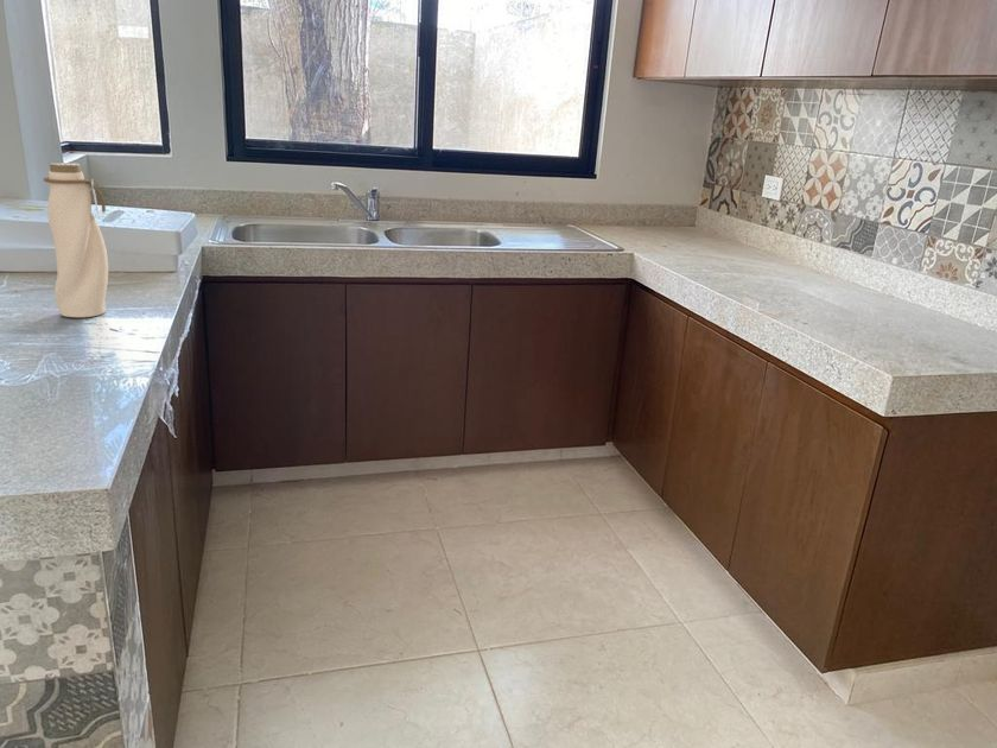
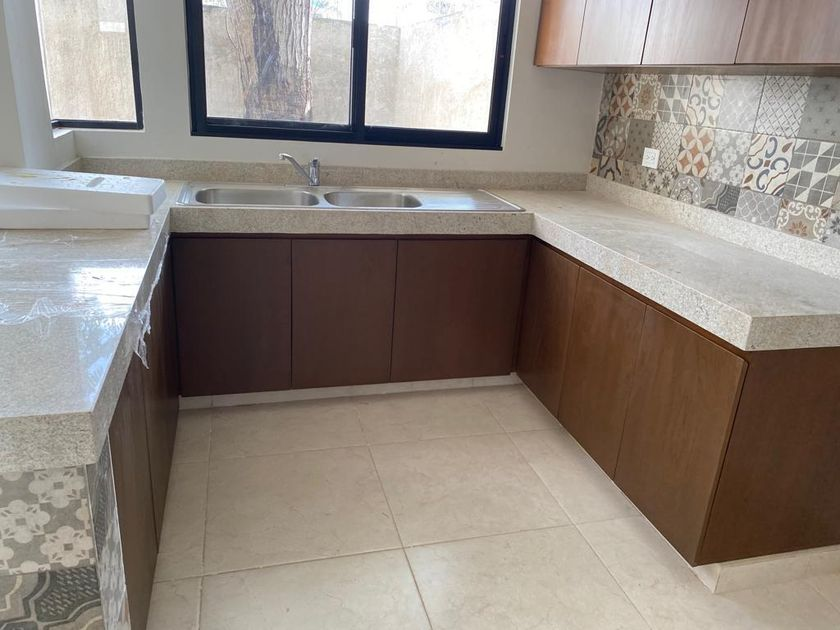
- water bottle (78, 240)
